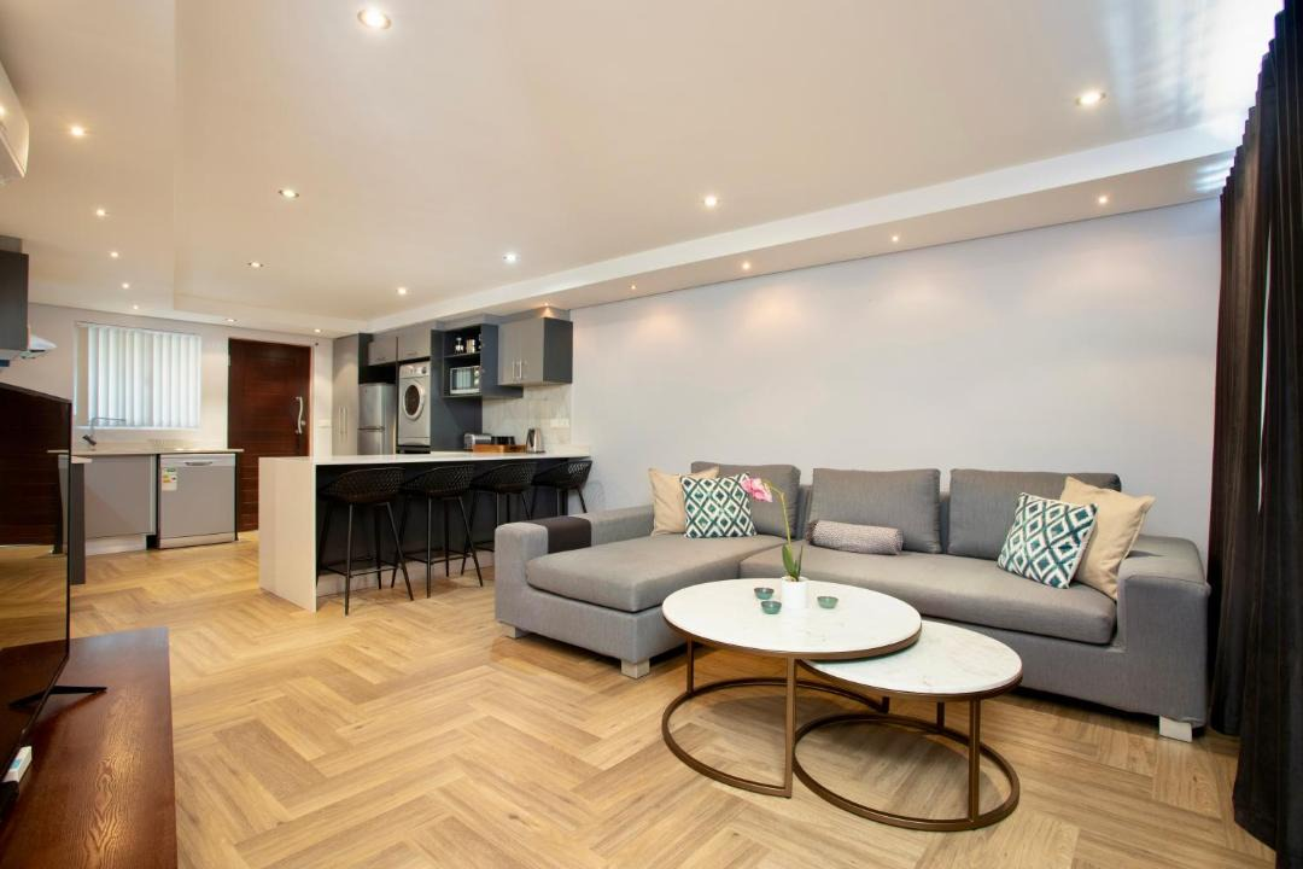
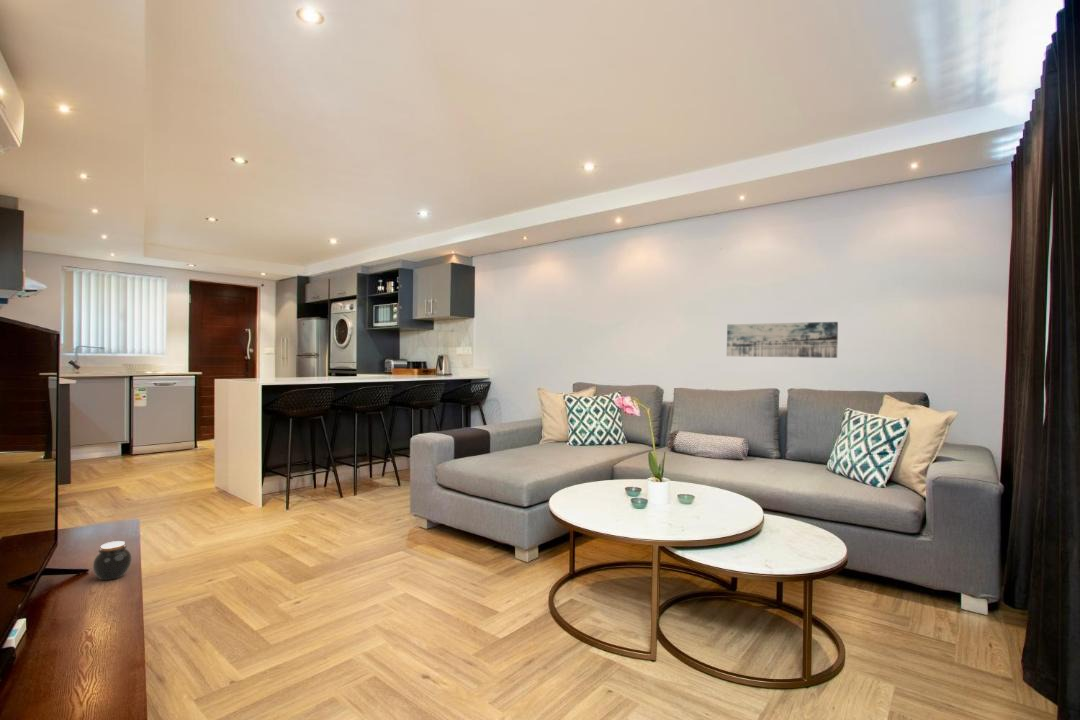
+ jar (112, 560)
+ wall art (778, 340)
